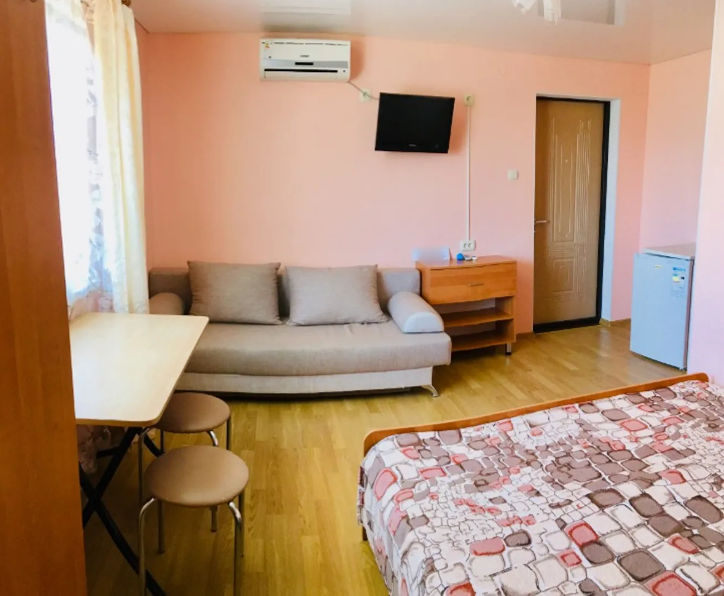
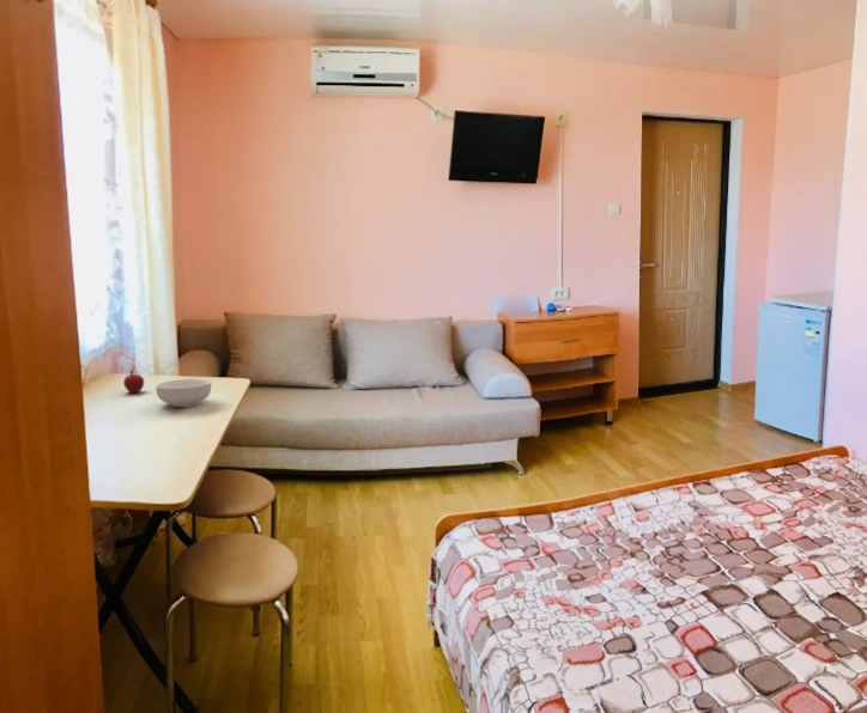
+ cereal bowl (183, 394)
+ apple (133, 380)
